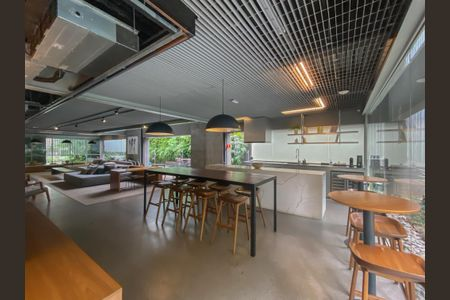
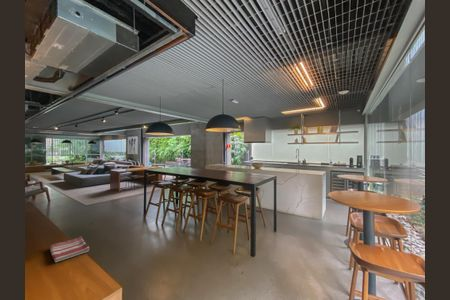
+ dish towel (69, 247)
